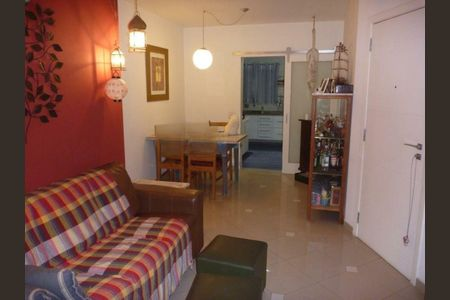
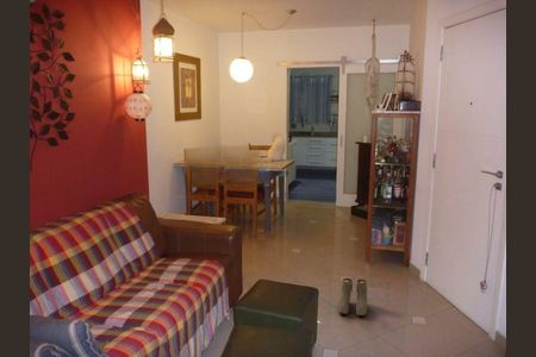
+ boots (351, 292)
